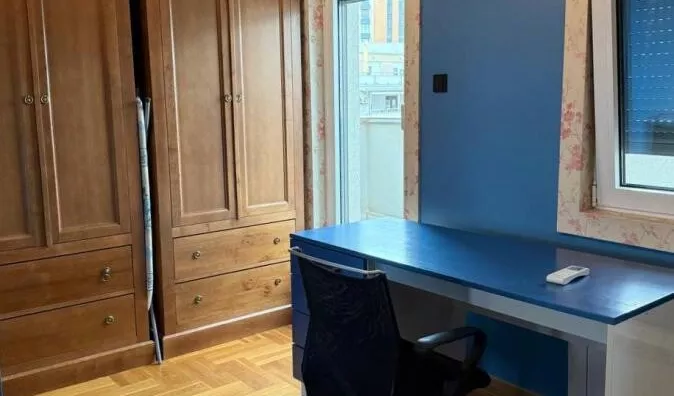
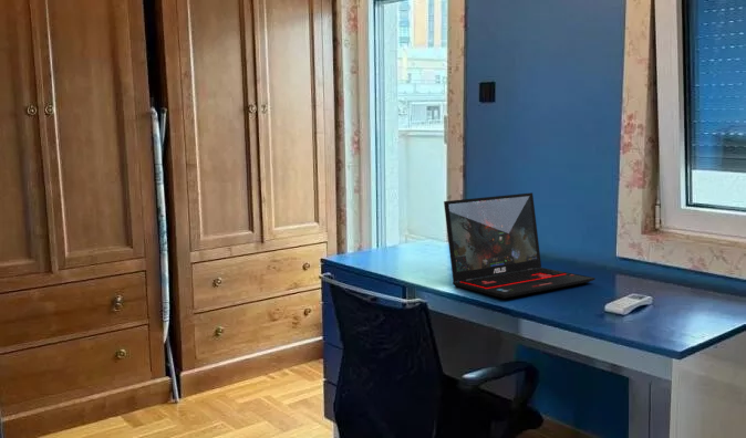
+ laptop (519, 241)
